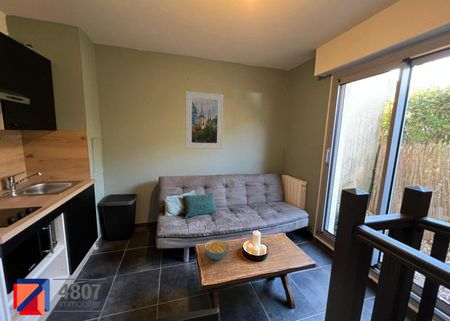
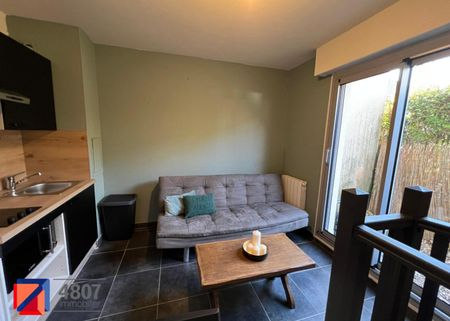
- cereal bowl (216, 251)
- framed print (204, 121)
